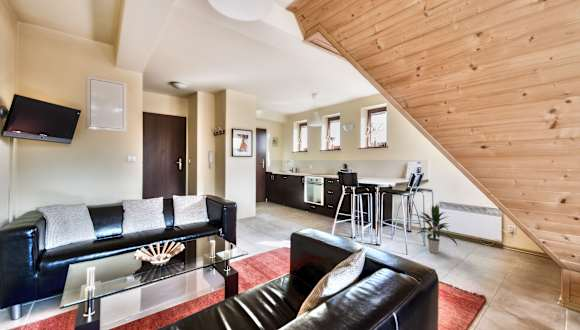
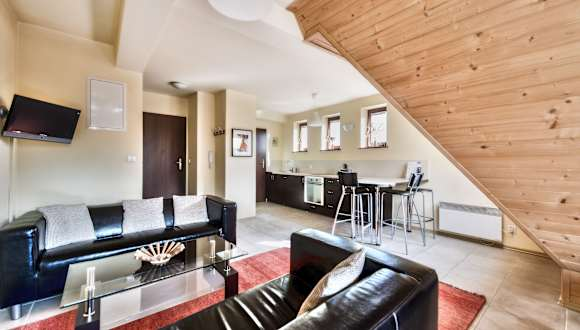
- indoor plant (435, 229)
